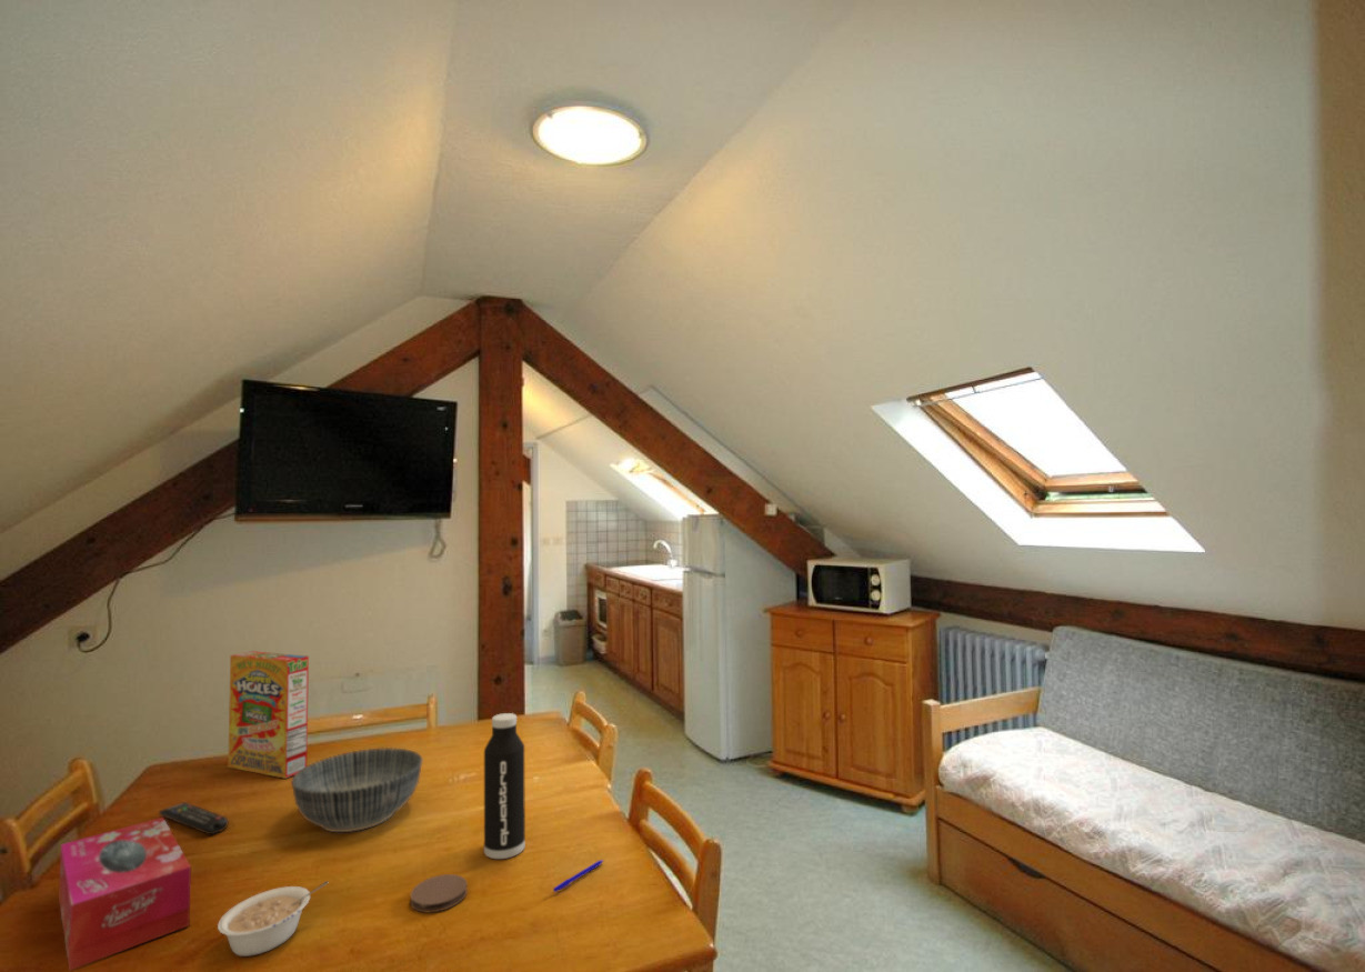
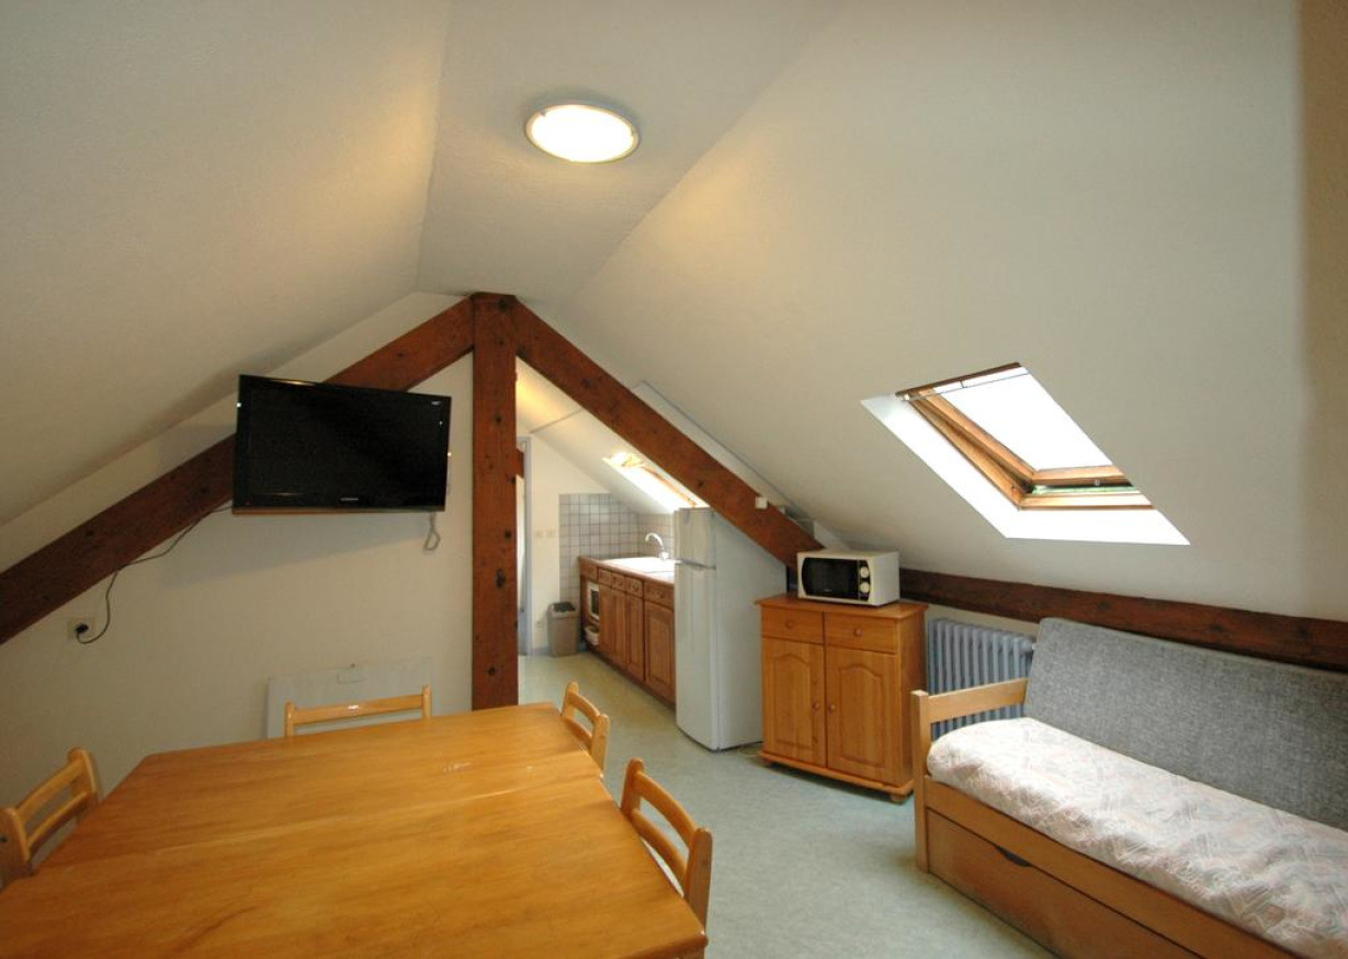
- cereal box (268, 711)
- legume (268, 919)
- pen (580, 874)
- coaster (439, 892)
- bowl (359, 792)
- water bottle (504, 782)
- tissue box (122, 883)
- remote control (192, 818)
